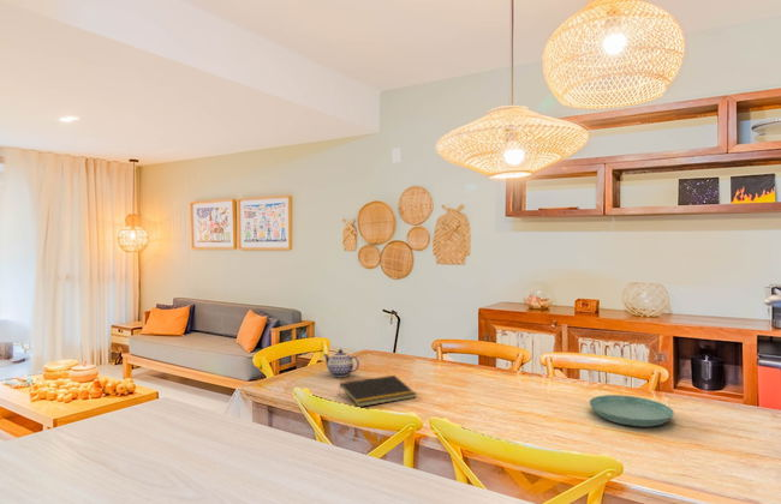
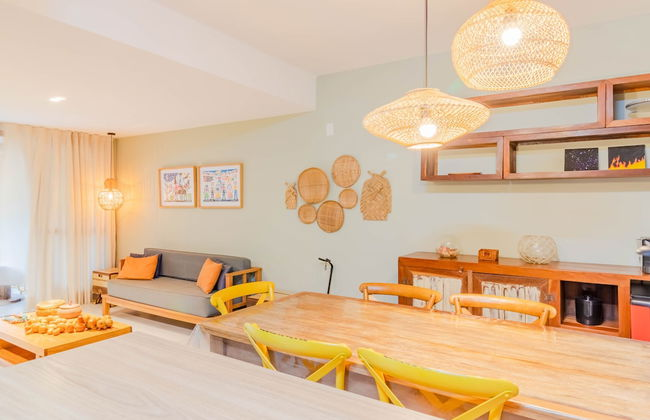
- notepad (377, 390)
- teapot (340, 361)
- saucer (630, 410)
